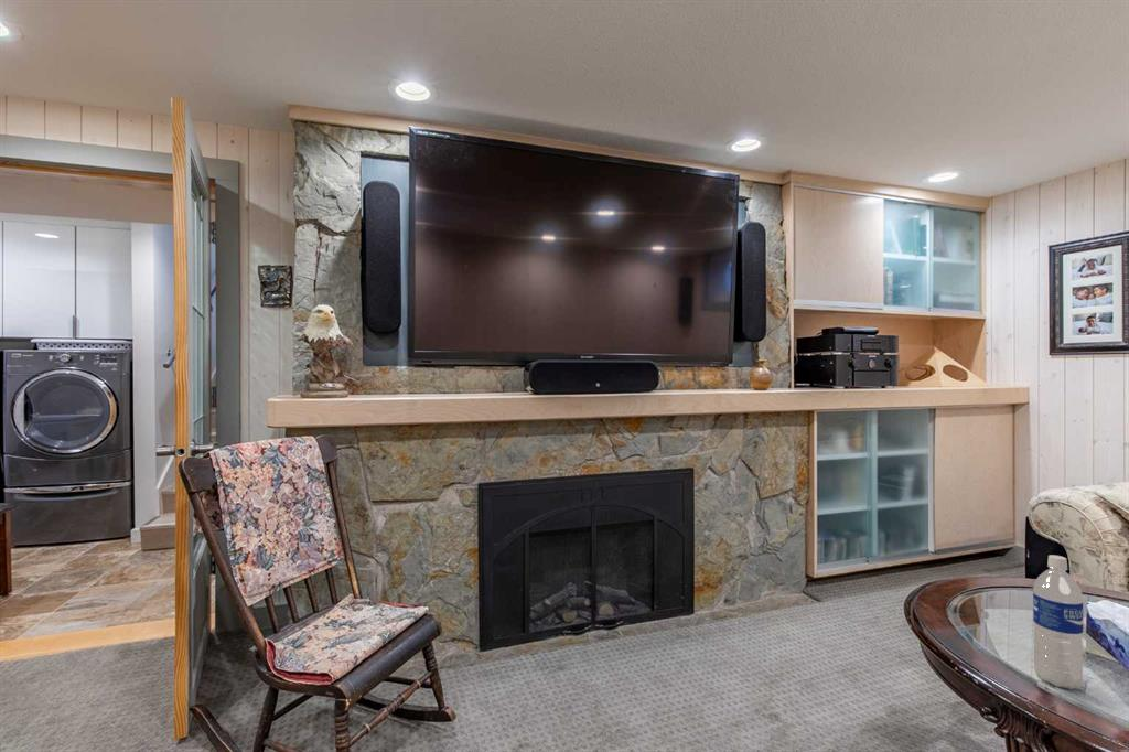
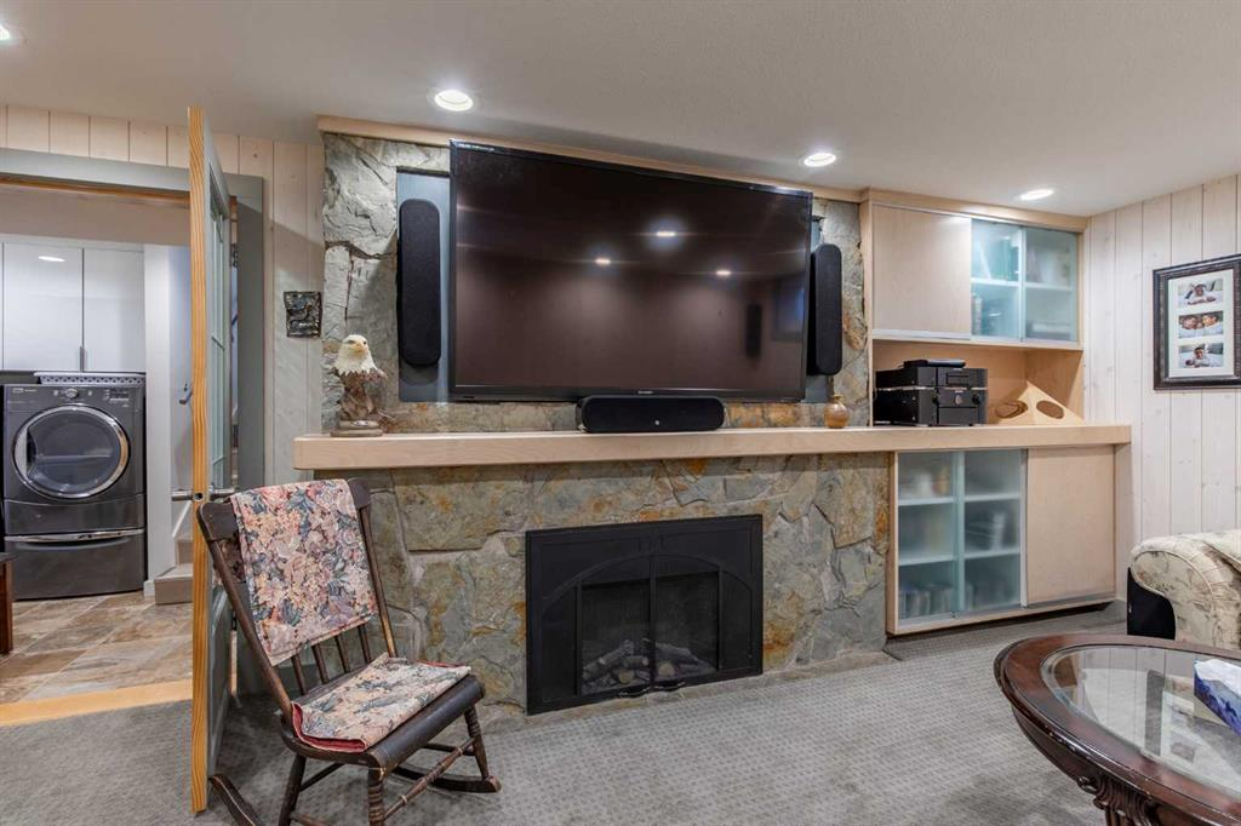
- water bottle (1057, 619)
